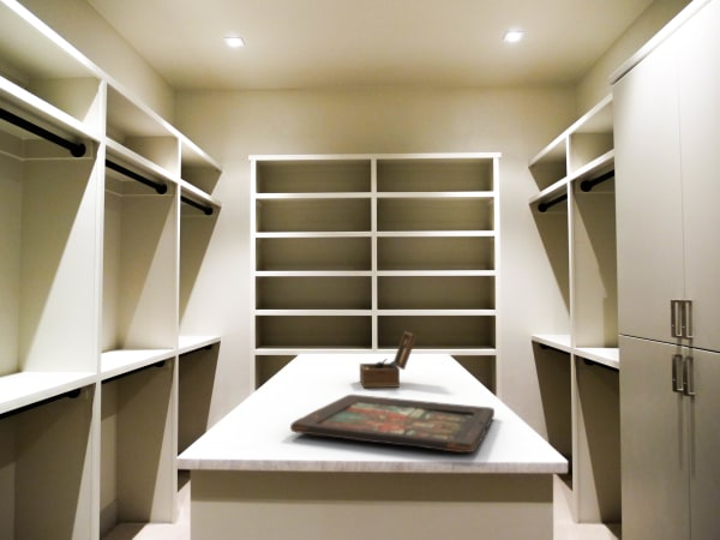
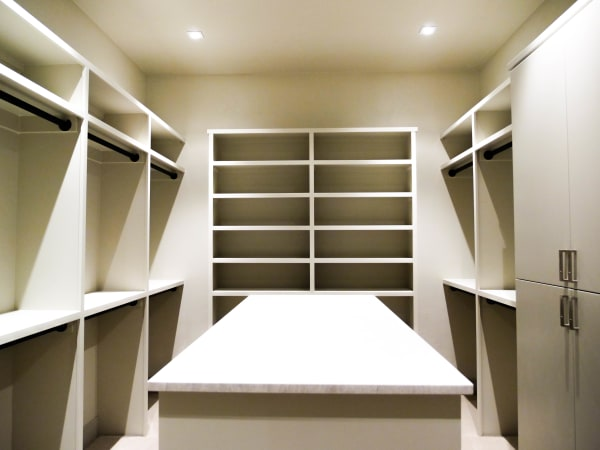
- decorative tray (398, 419)
- wooden box (386, 359)
